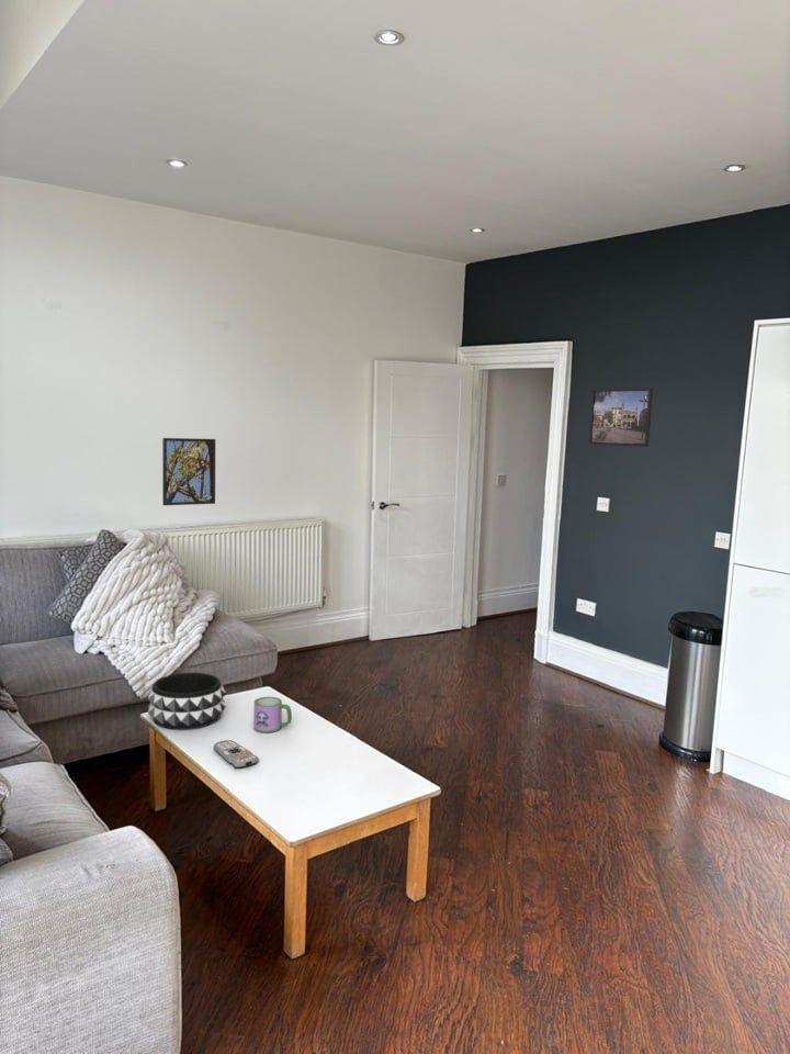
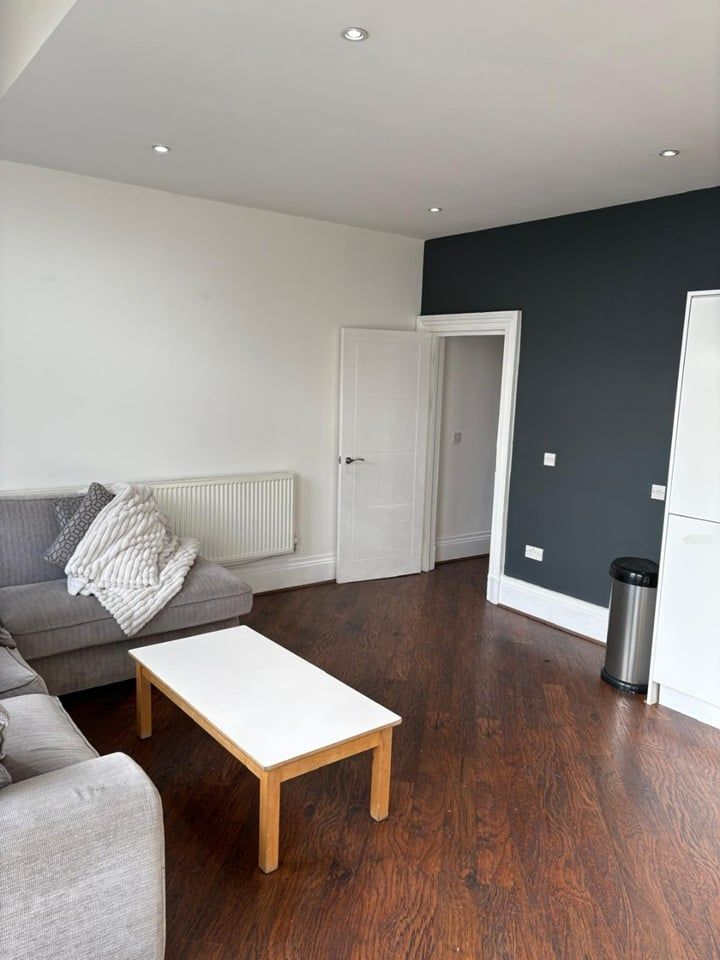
- decorative bowl (187, 699)
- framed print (619, 417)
- mug (272, 715)
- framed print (189, 471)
- remote control (234, 753)
